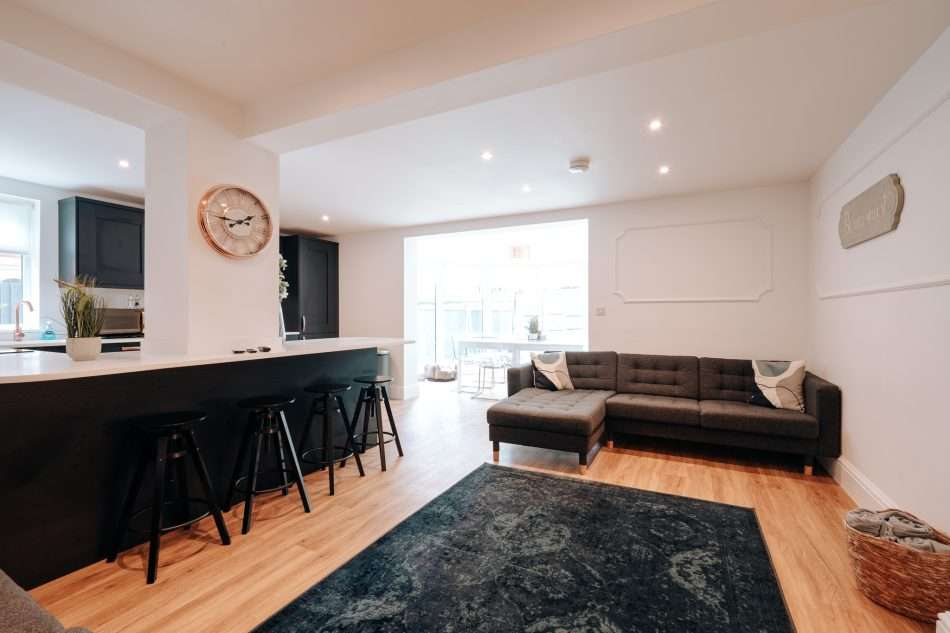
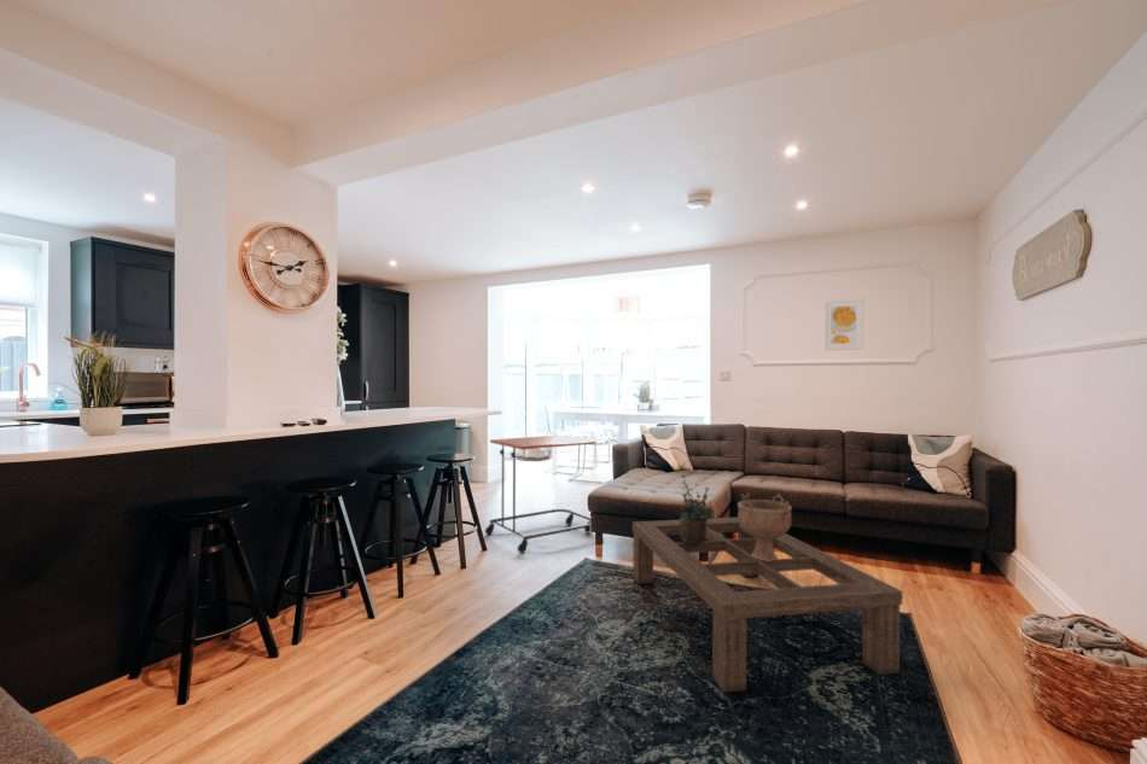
+ potted plant (693, 509)
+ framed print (843, 325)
+ coffee table (744, 576)
+ decorative bowl (764, 525)
+ side table (551, 509)
